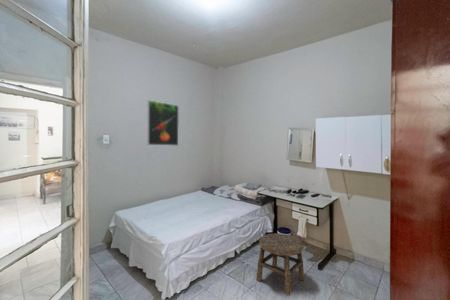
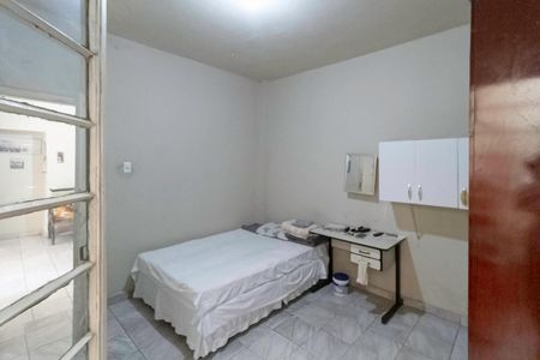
- stool (281, 257)
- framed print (163, 124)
